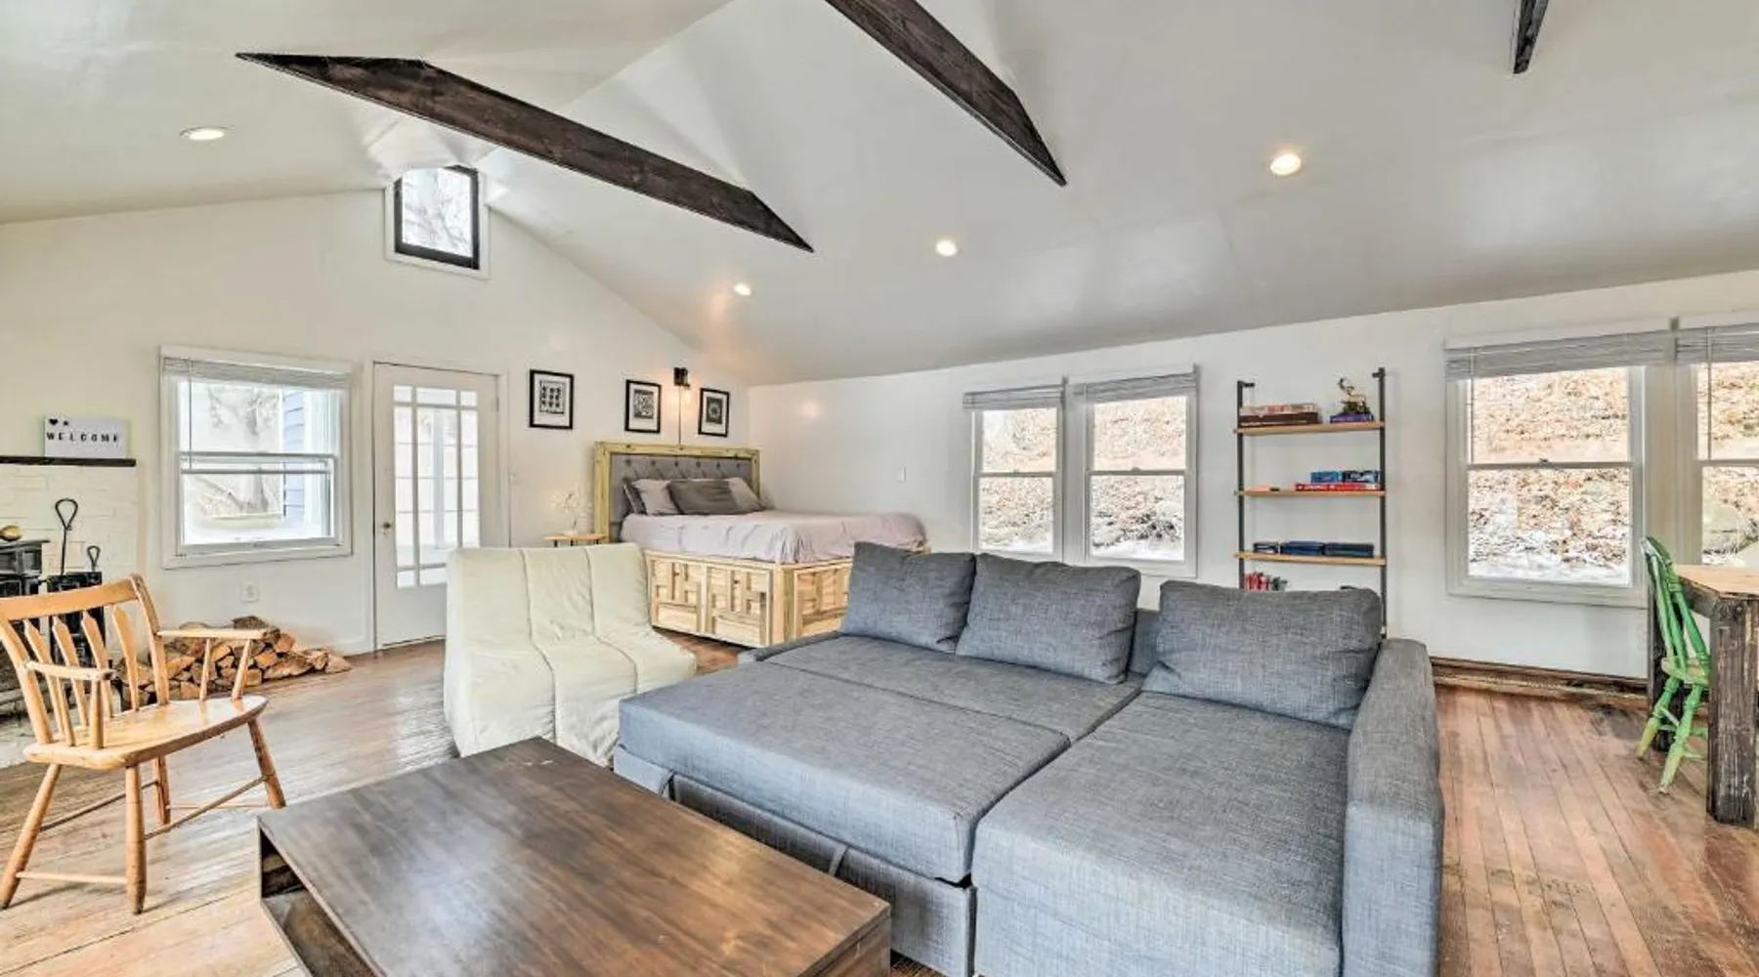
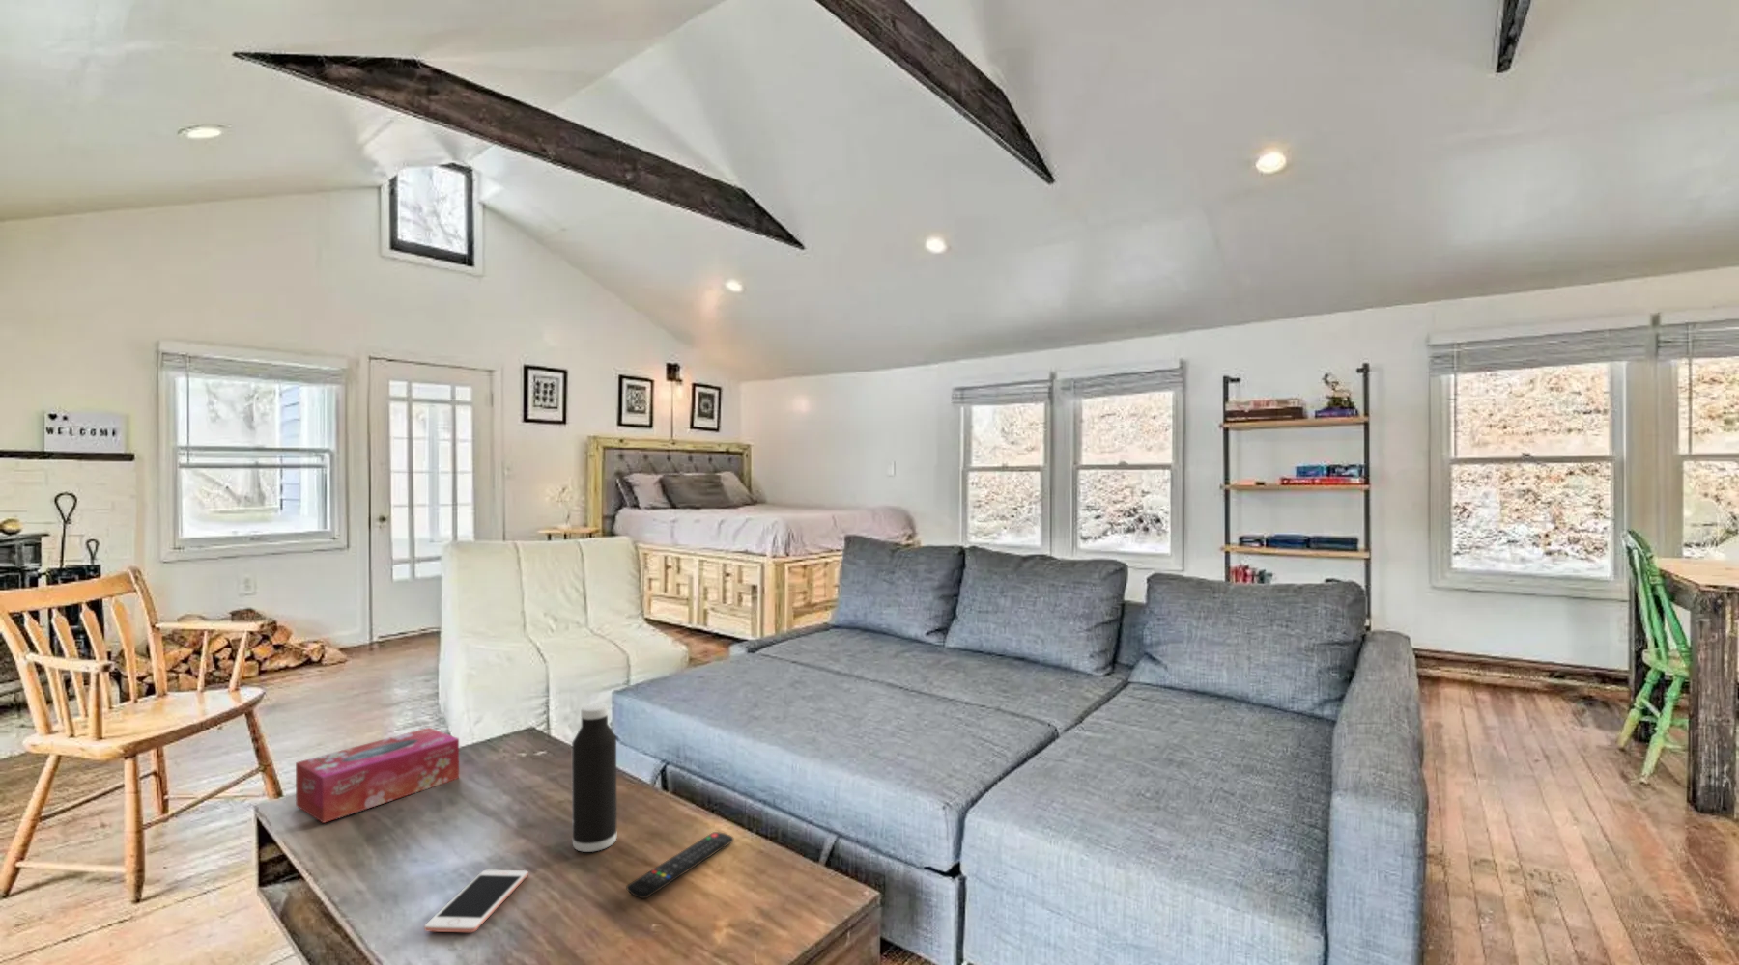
+ tissue box (381, 770)
+ cell phone (479, 898)
+ remote control (684, 863)
+ water bottle (595, 774)
